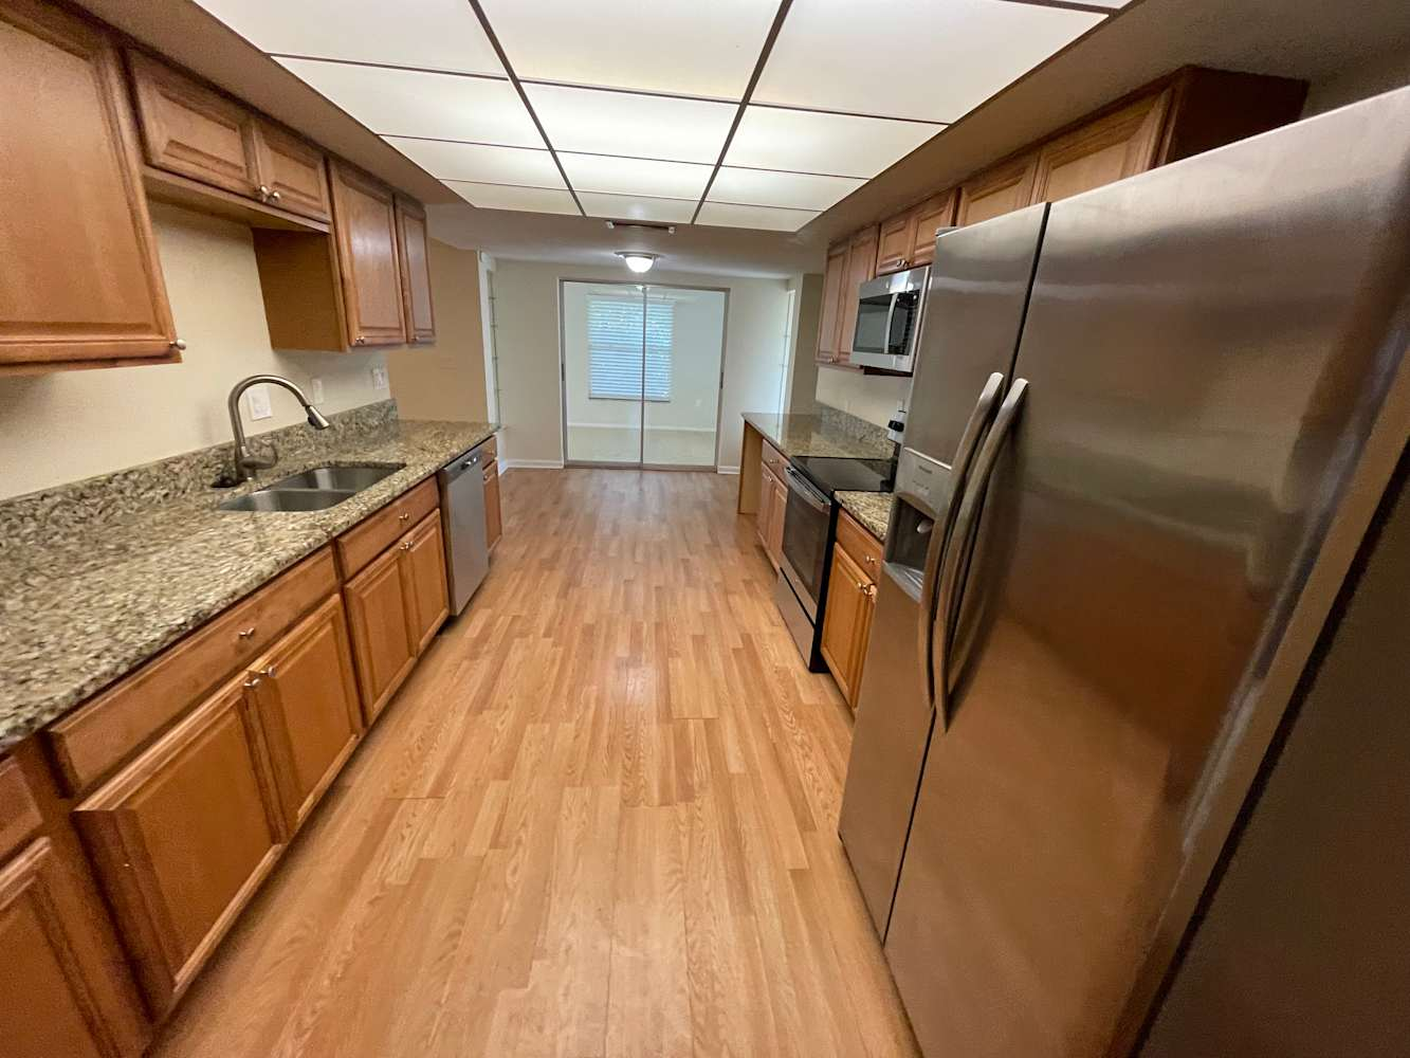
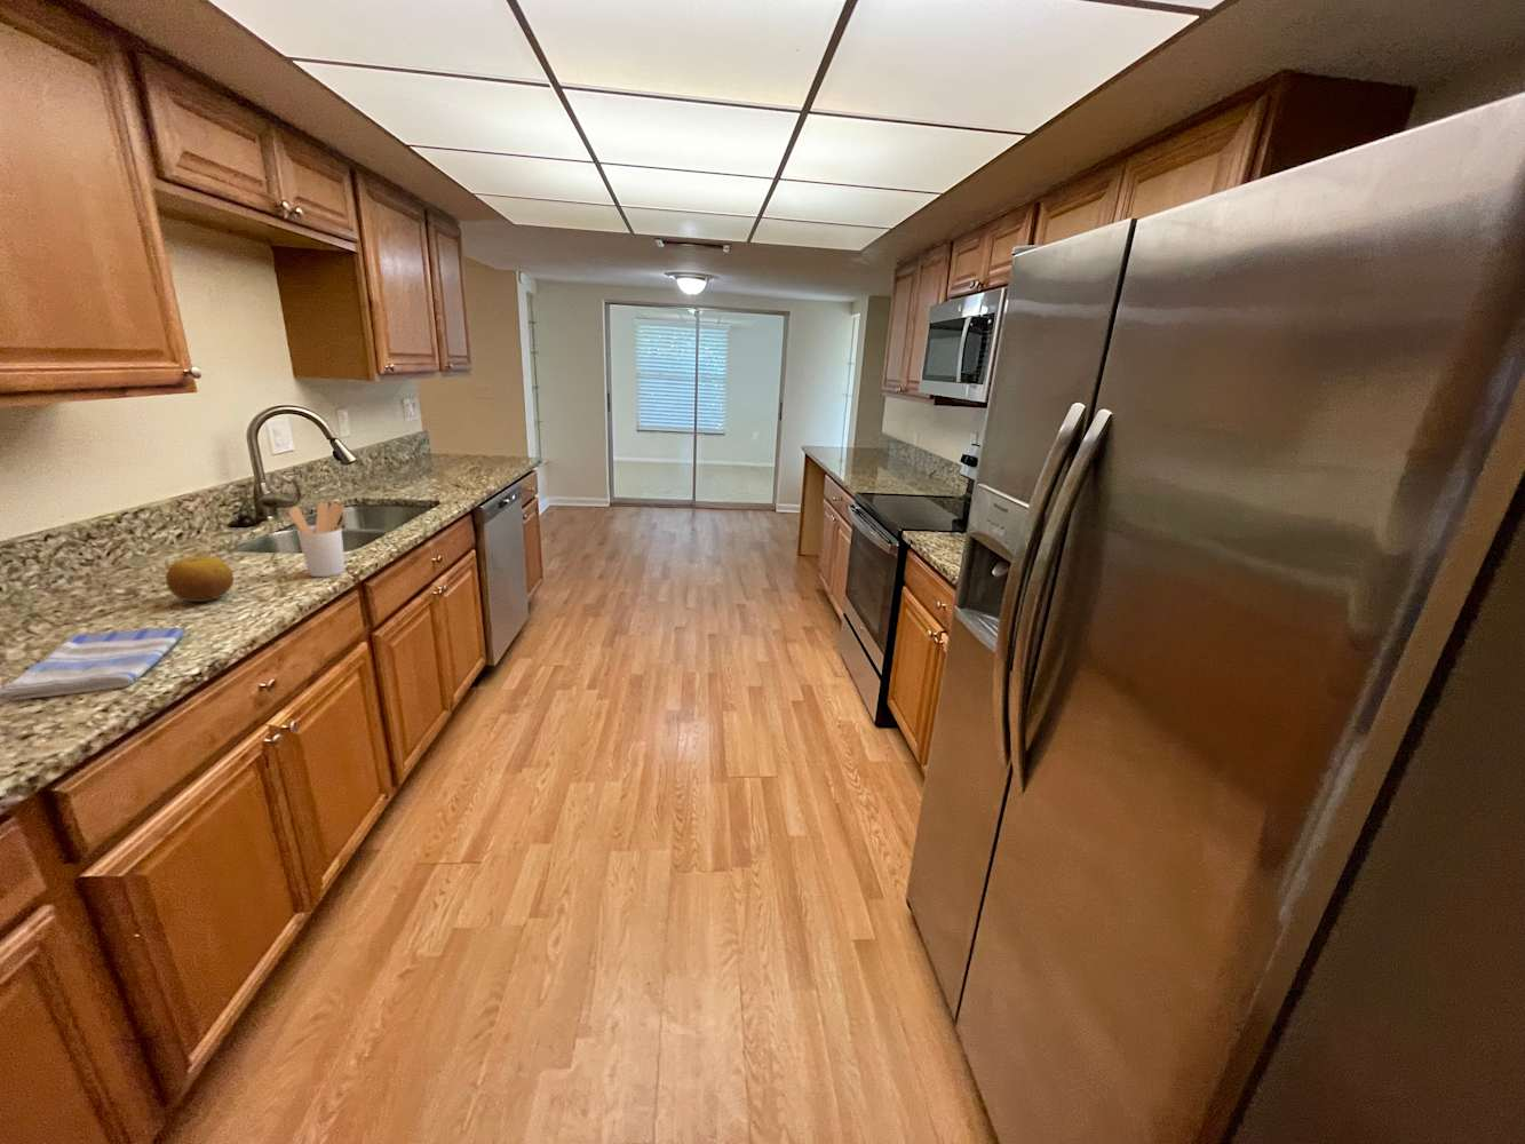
+ fruit (201, 579)
+ utensil holder (324, 537)
+ dish towel (101, 657)
